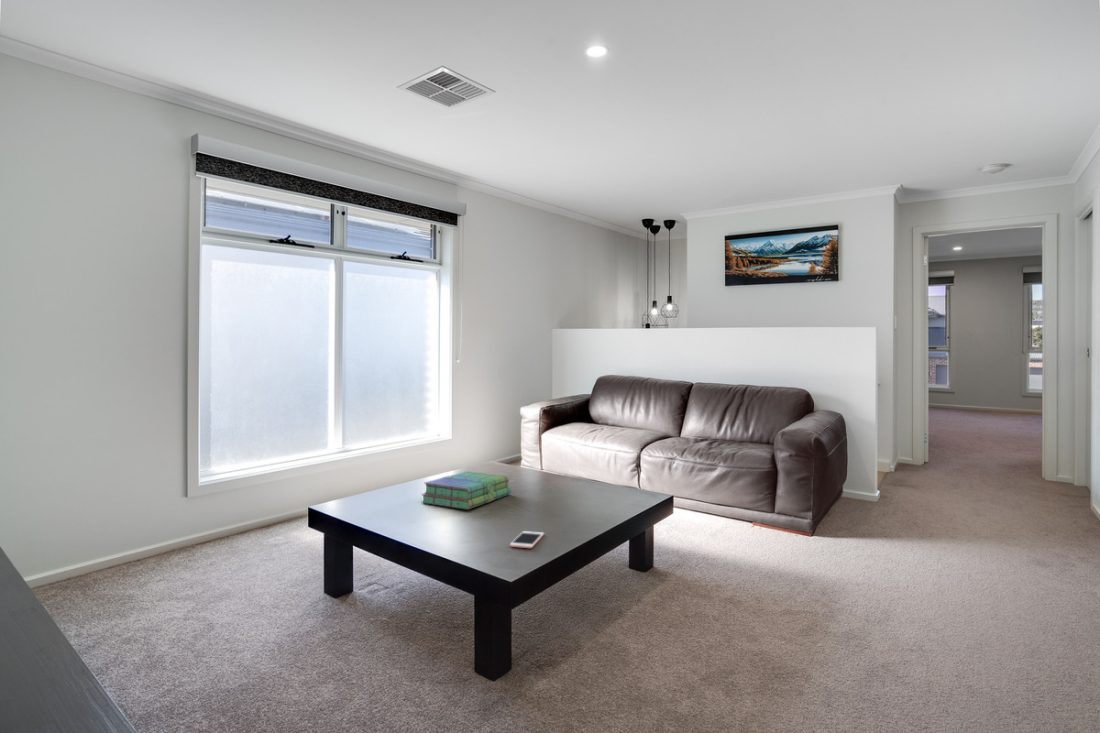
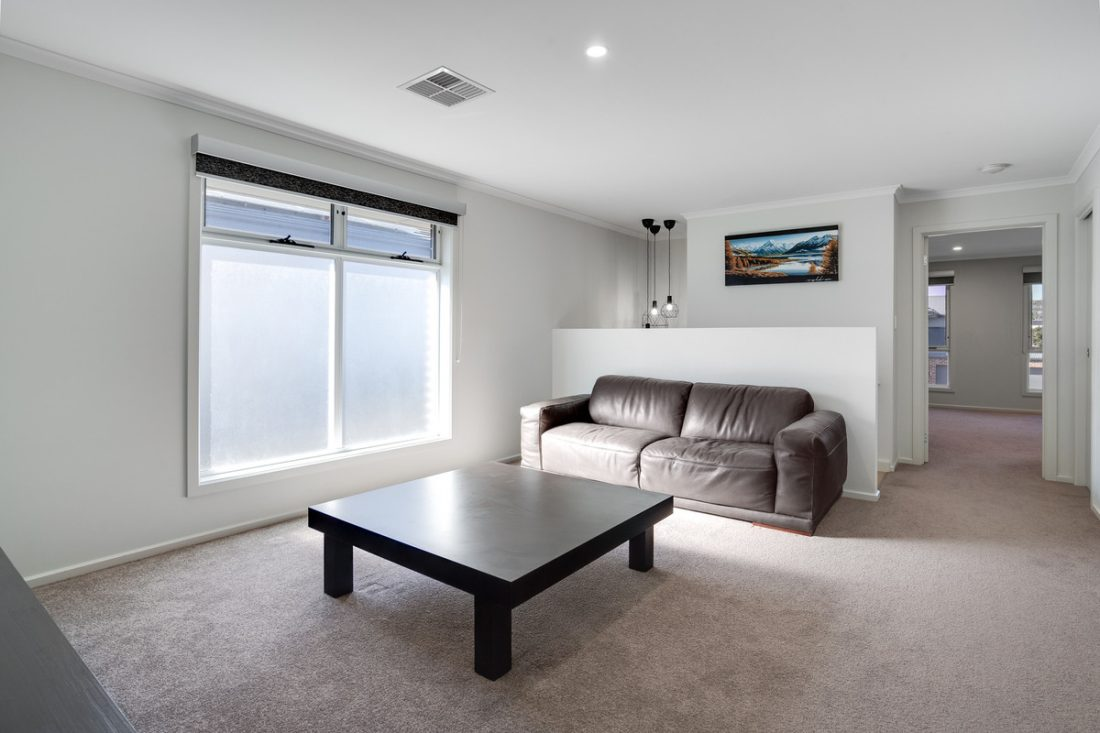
- stack of books (467, 488)
- cell phone (527, 539)
